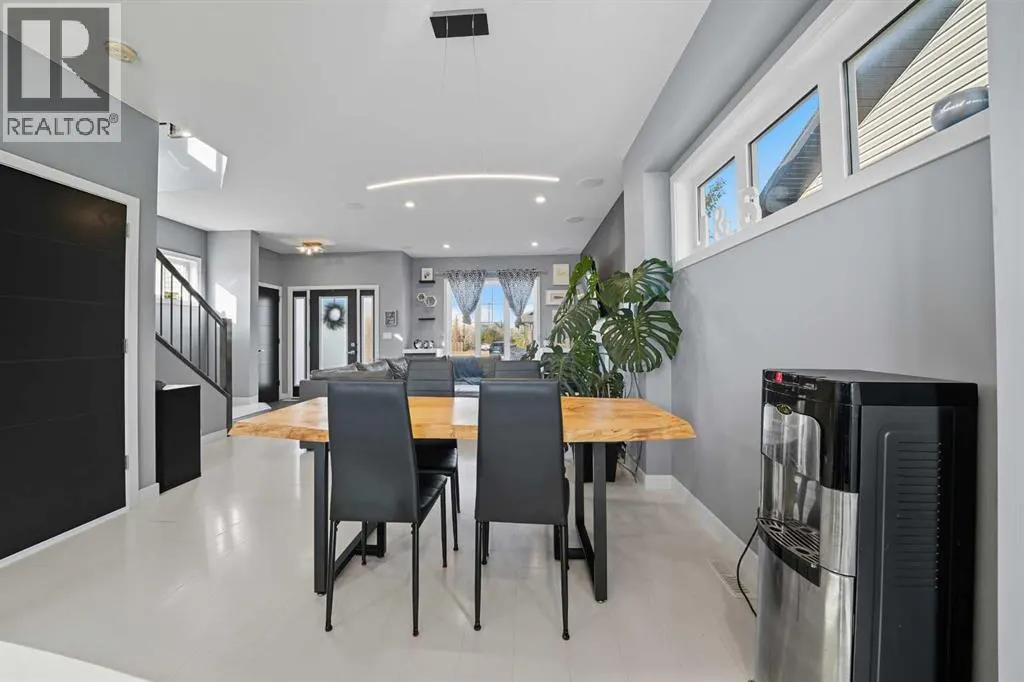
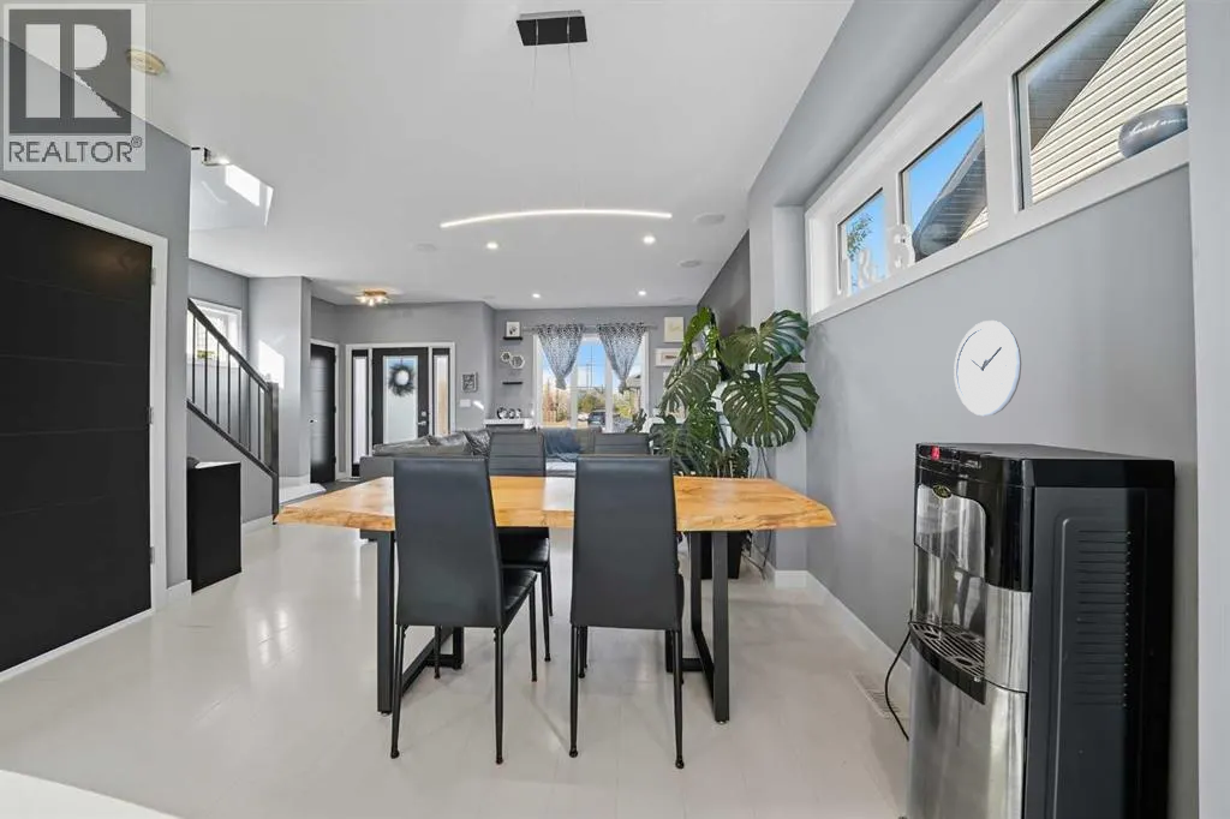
+ wall clock (983, 367)
